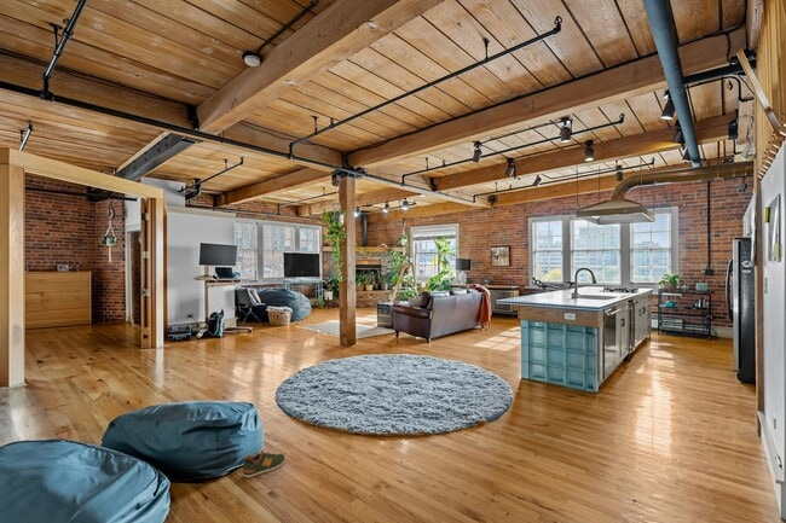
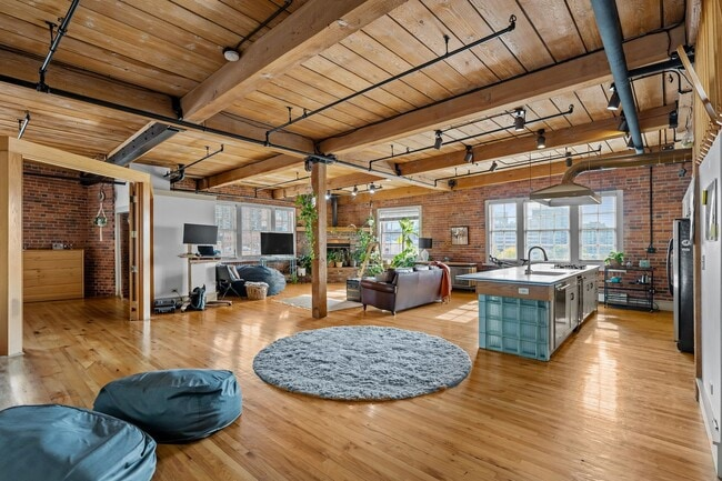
- shoe (264, 459)
